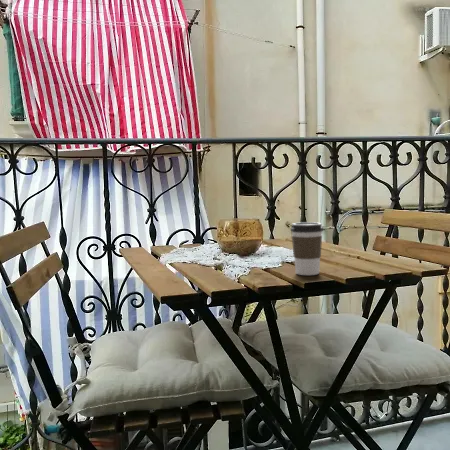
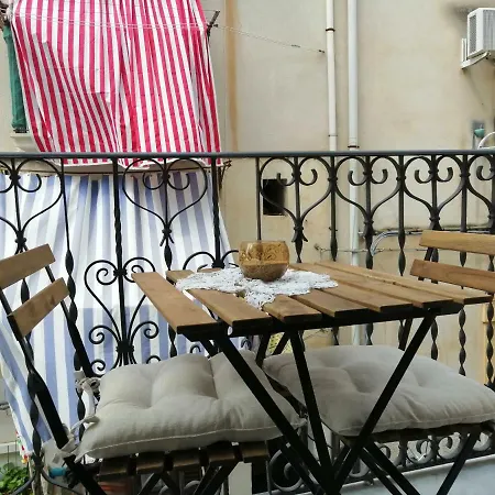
- coffee cup (307, 248)
